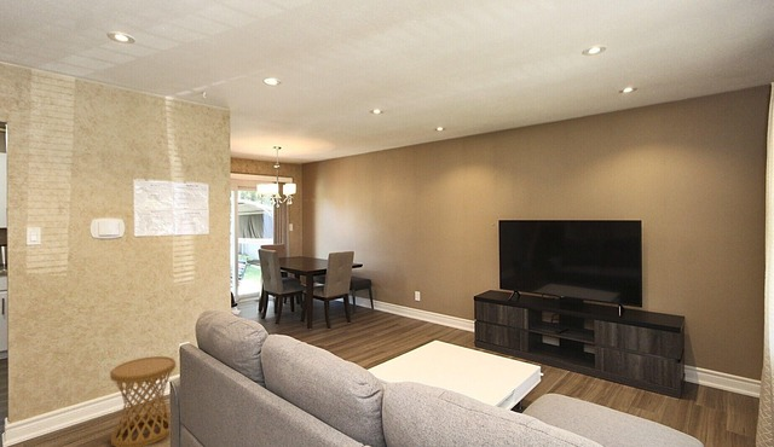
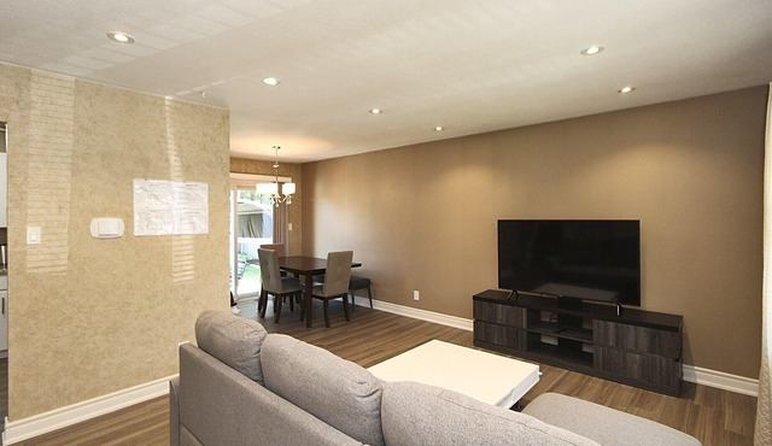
- side table (144, 399)
